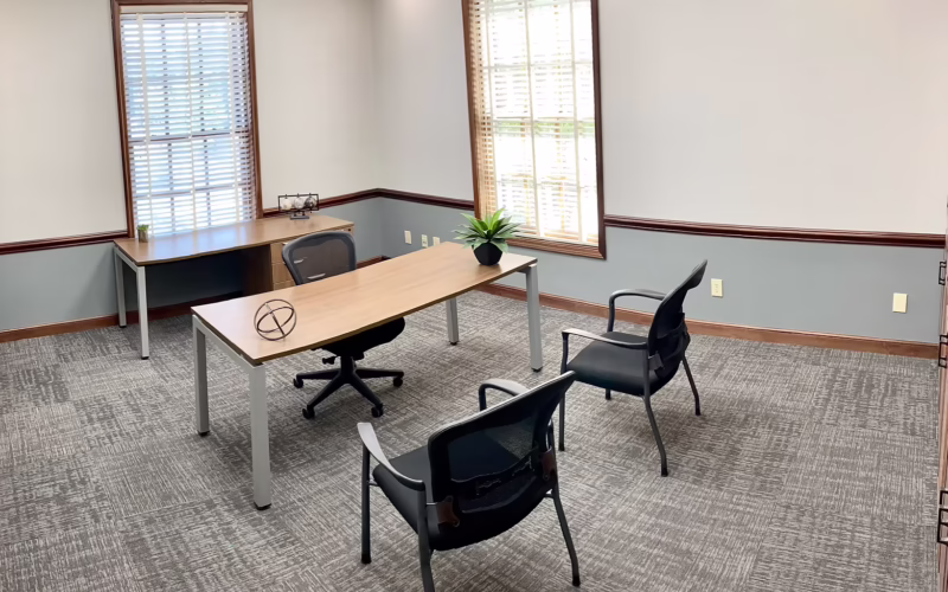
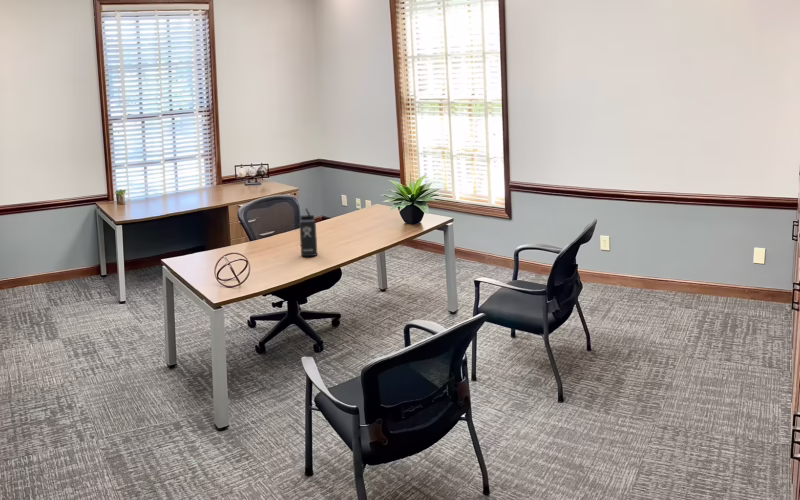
+ thermos bottle (306, 232)
